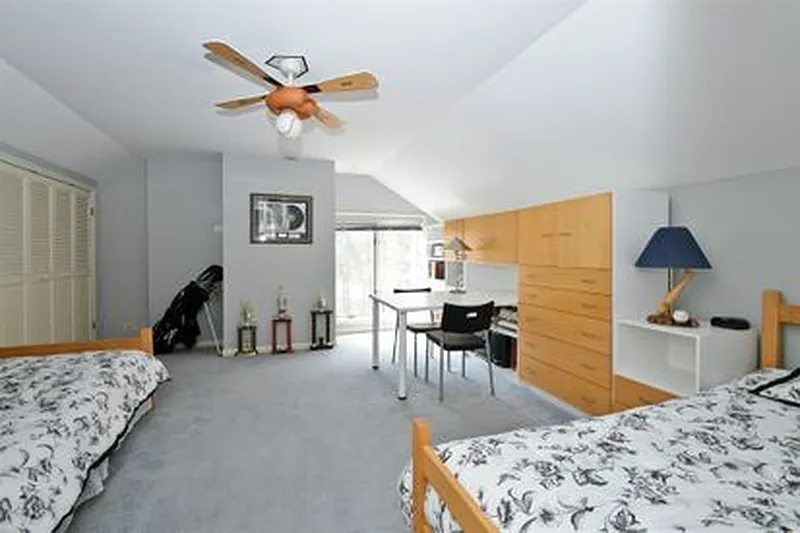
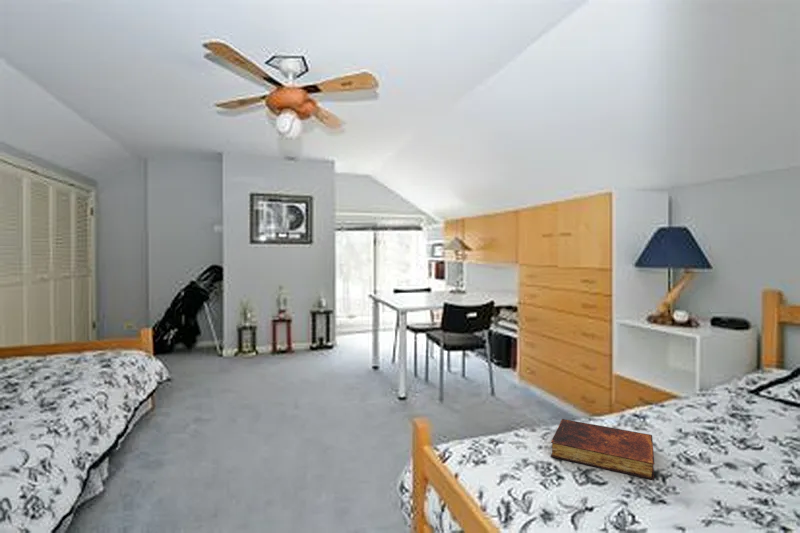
+ book (602, 445)
